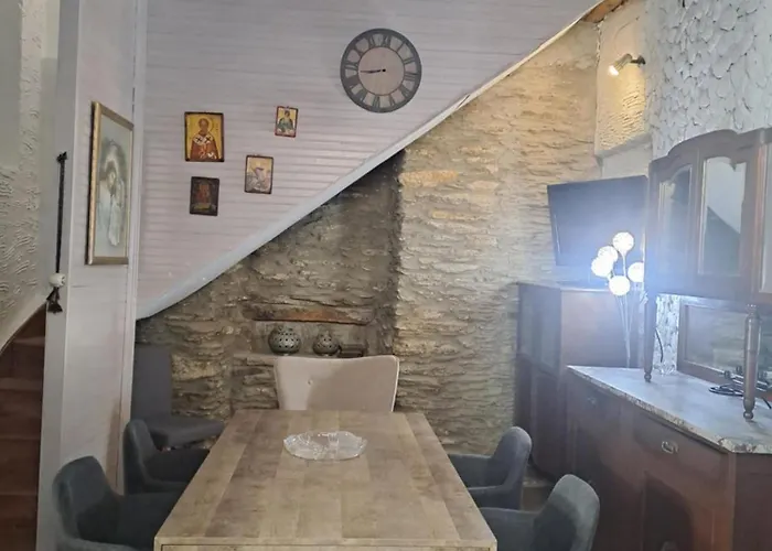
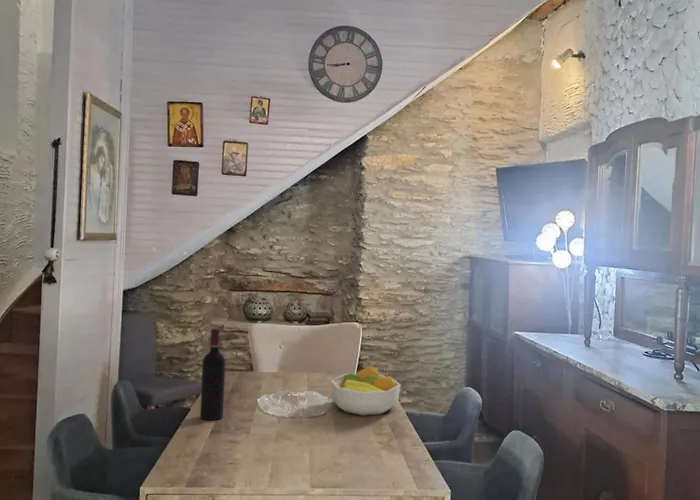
+ wine bottle (213, 372)
+ fruit bowl (365, 389)
